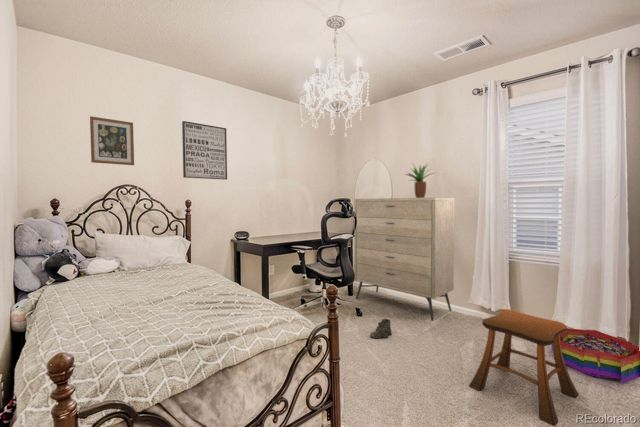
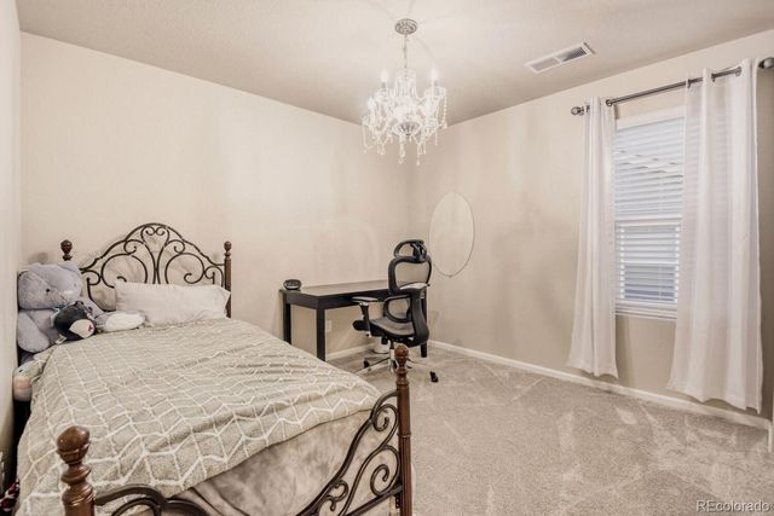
- dresser (401, 251)
- boots (381, 327)
- wall art (112, 141)
- wall art (205, 151)
- stool (523, 355)
- potted plant (417, 179)
- storage bin (593, 351)
